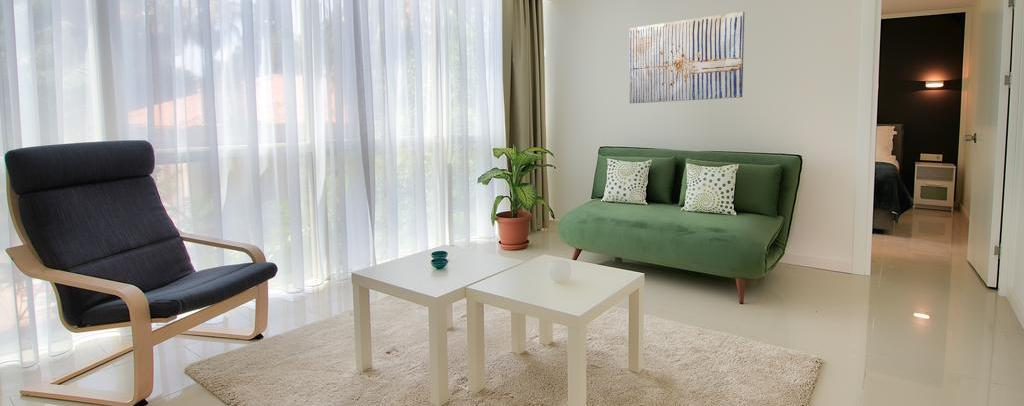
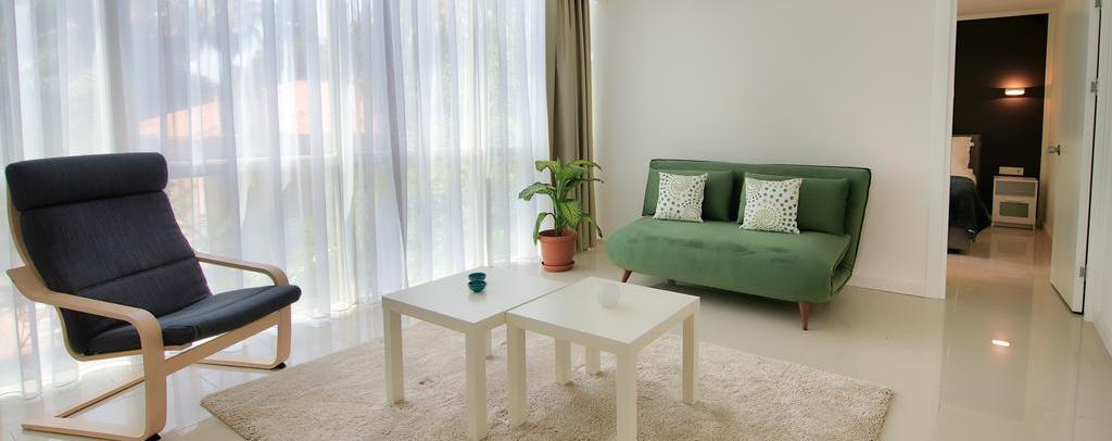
- wall art (682, 60)
